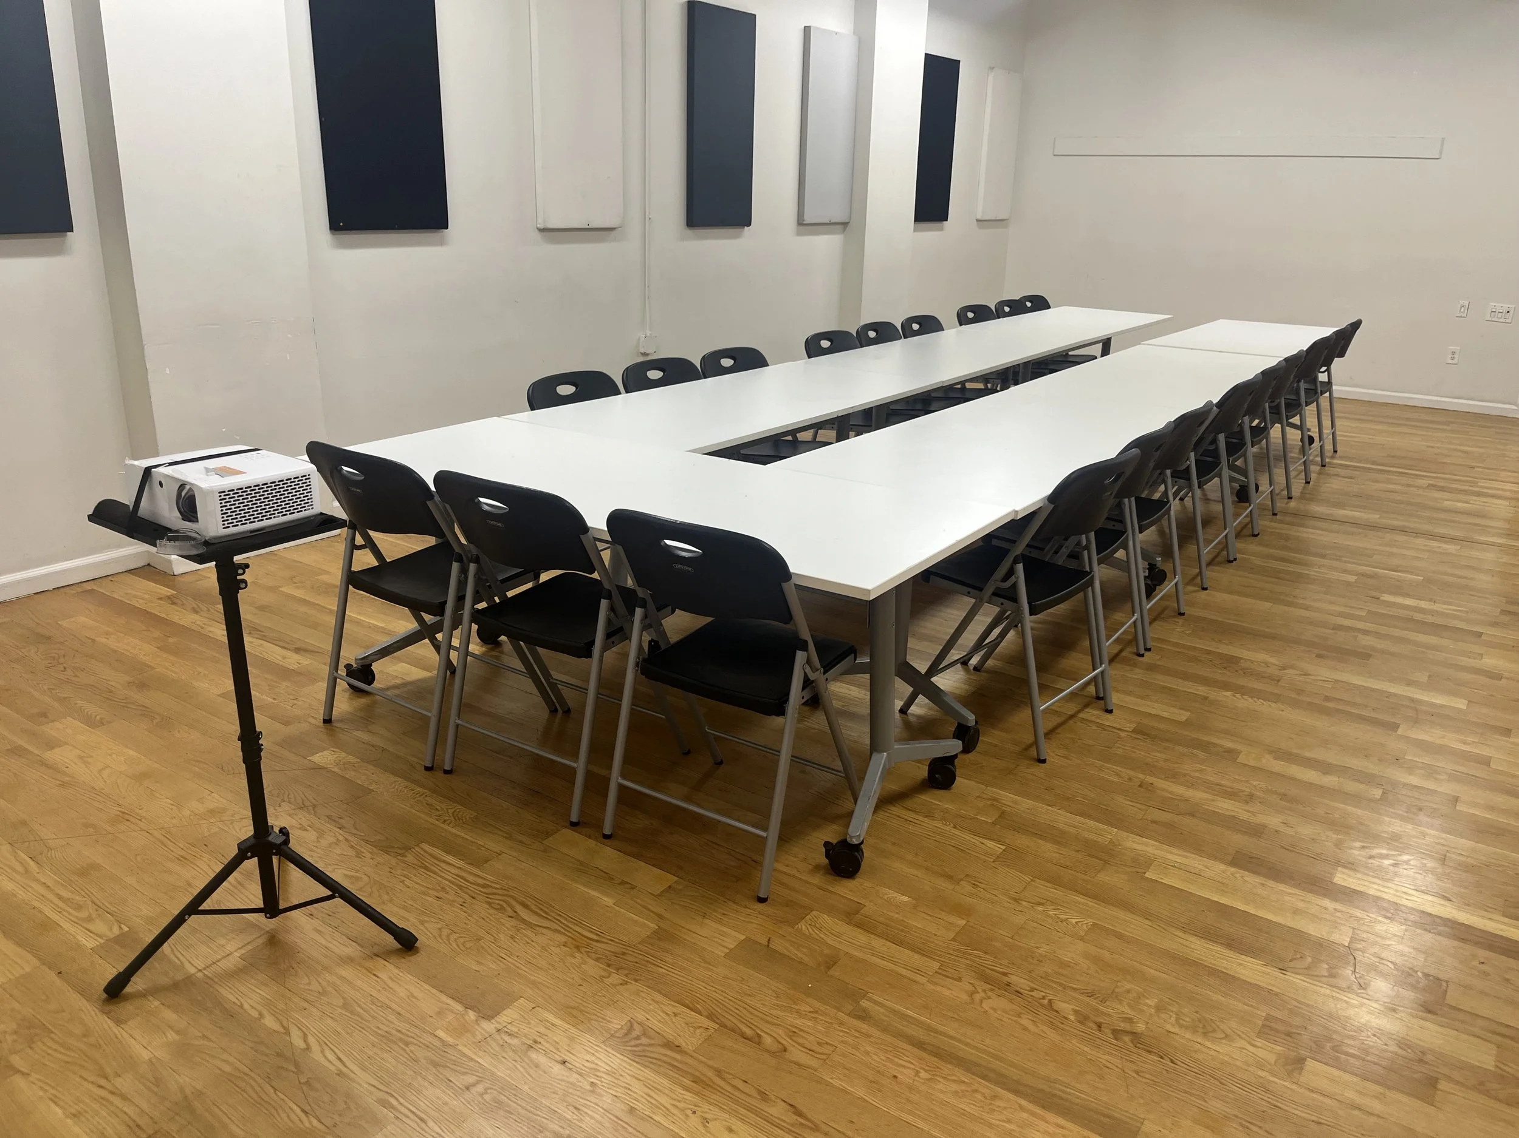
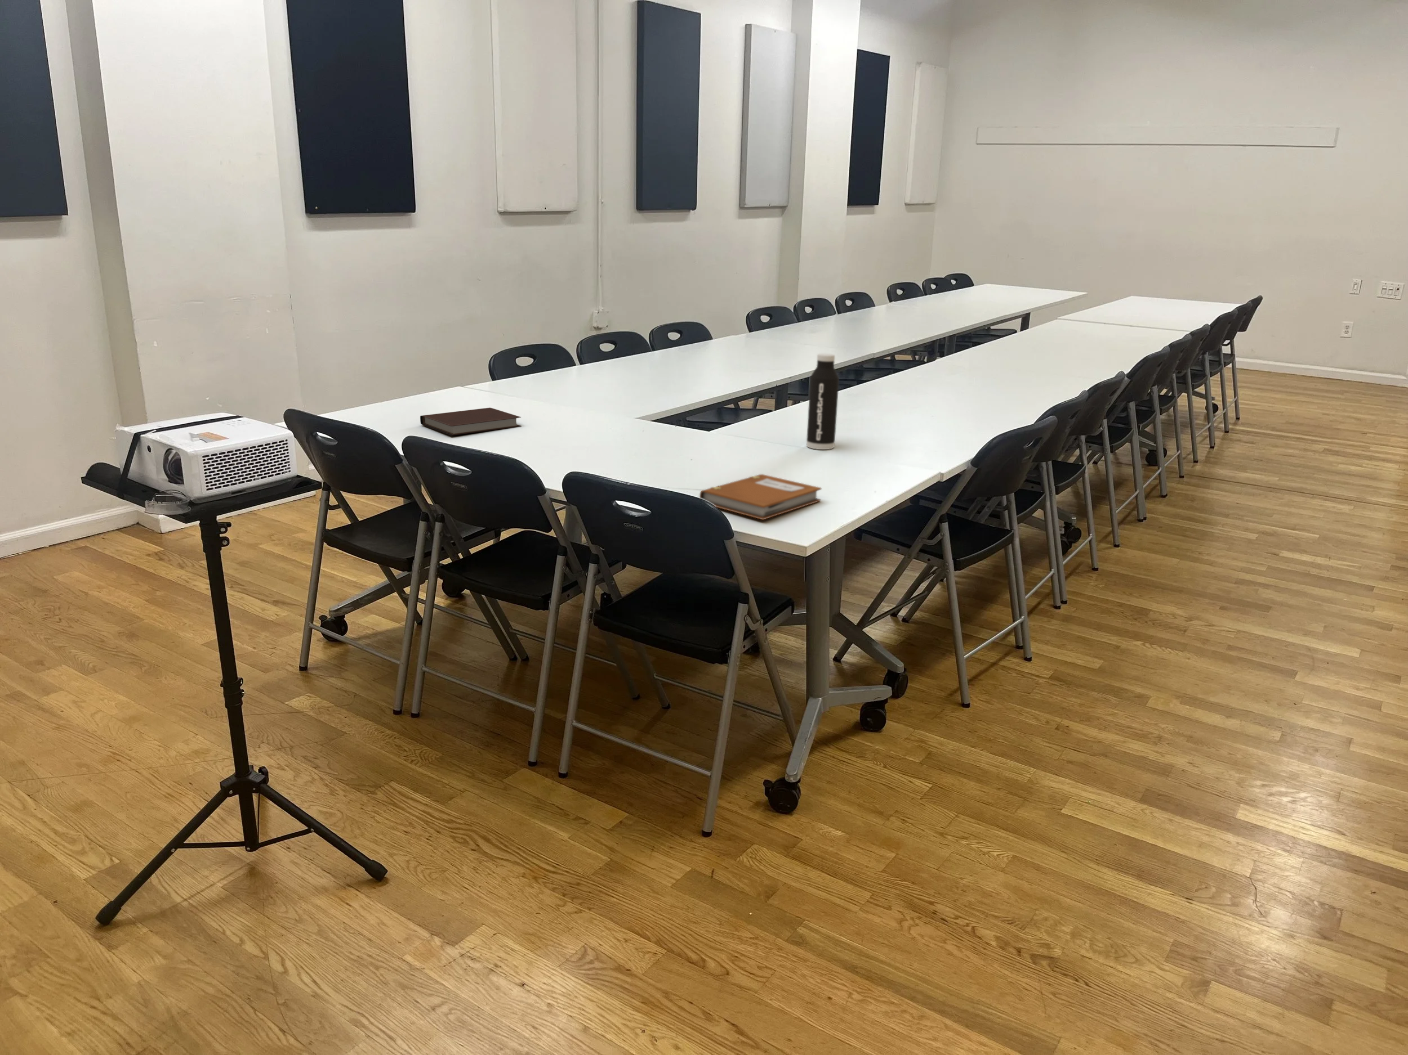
+ notebook (471, 420)
+ notebook (762, 494)
+ water bottle (823, 401)
